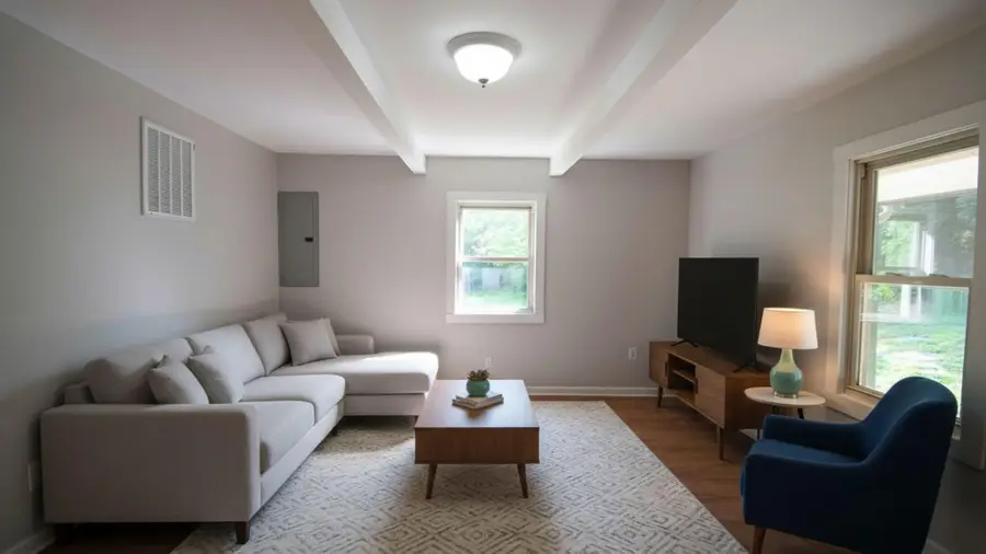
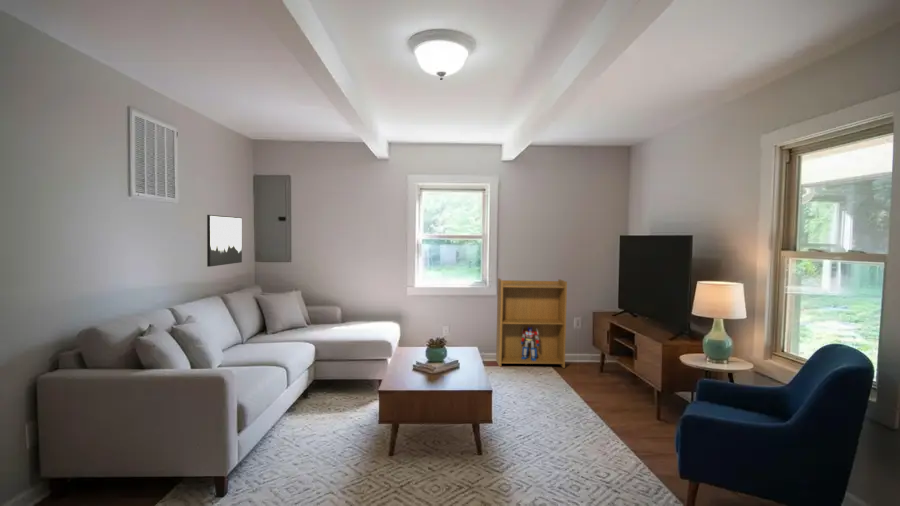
+ wall art (225, 240)
+ bookshelf (530, 322)
